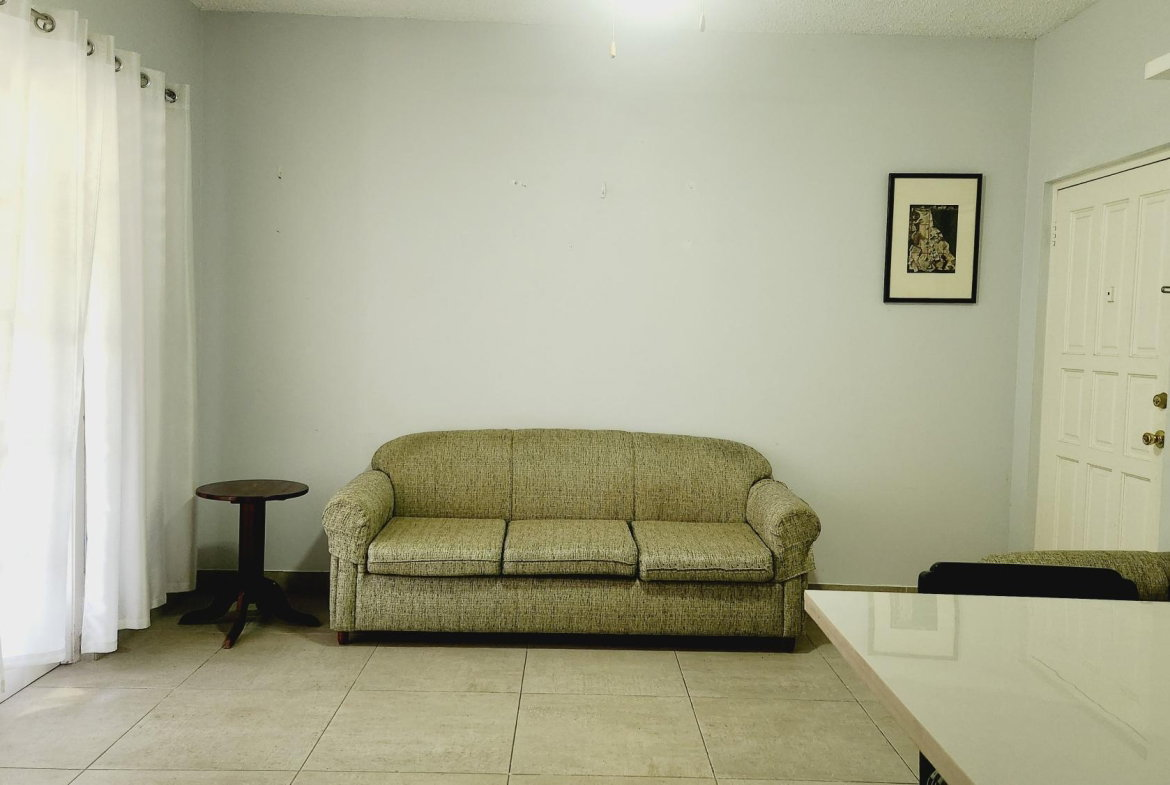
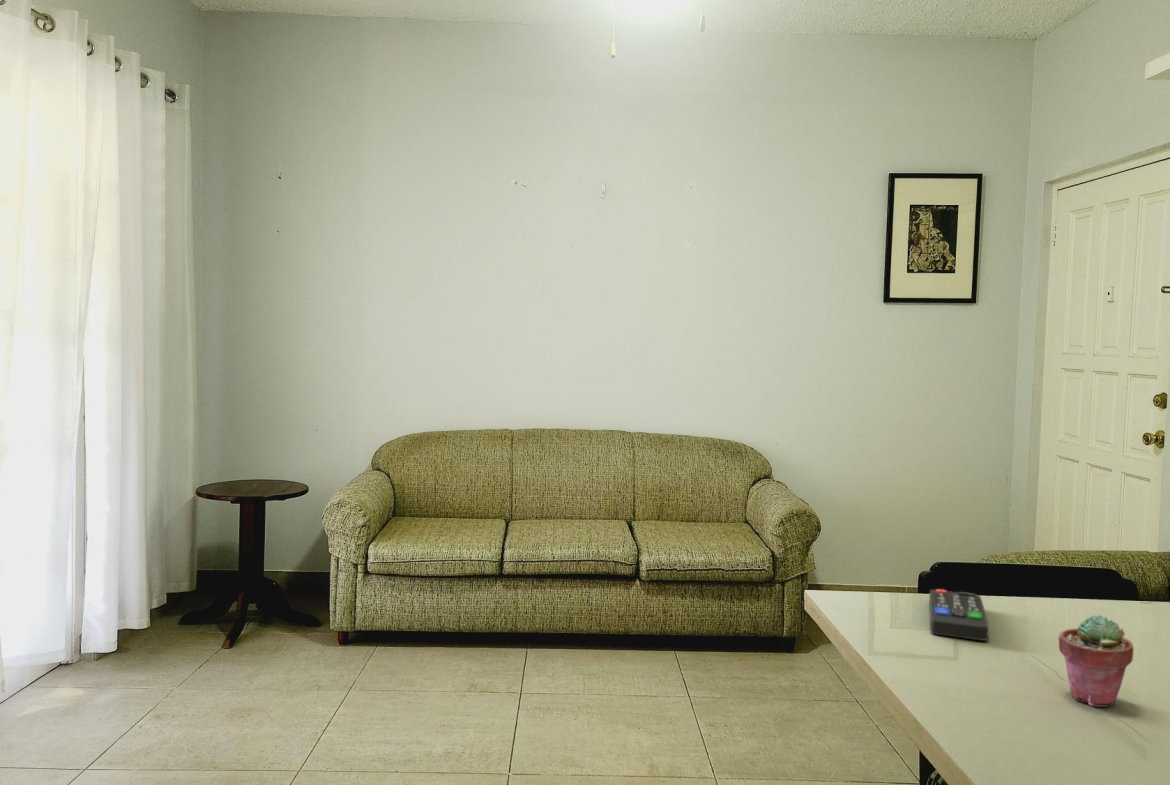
+ remote control (956, 612)
+ potted succulent (1095, 656)
